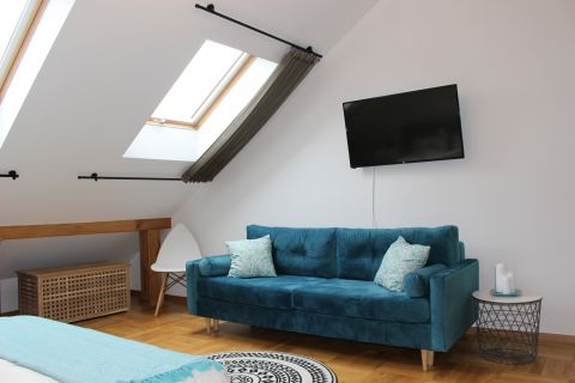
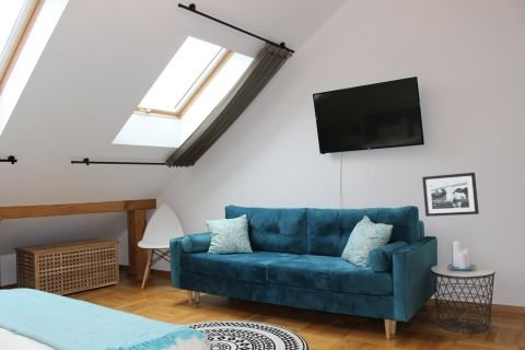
+ picture frame (450, 195)
